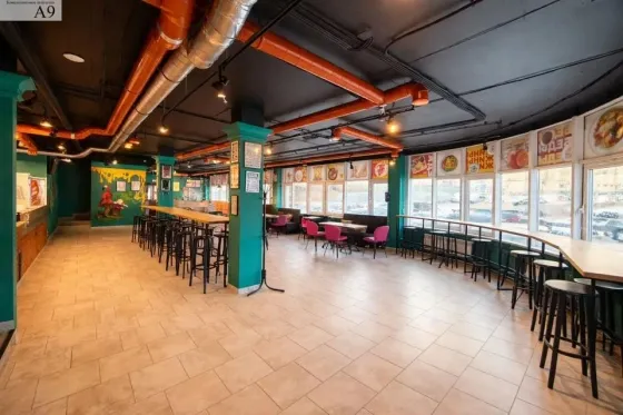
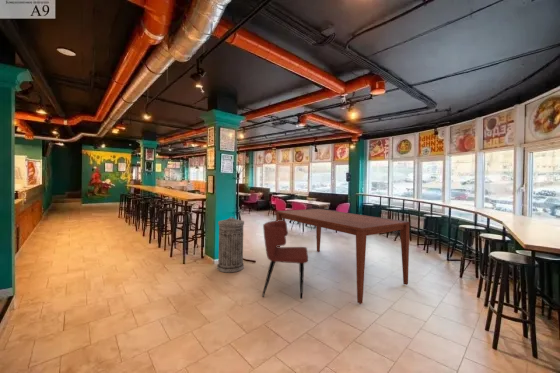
+ dining table (336, 230)
+ trash can (231, 242)
+ dining chair (286, 256)
